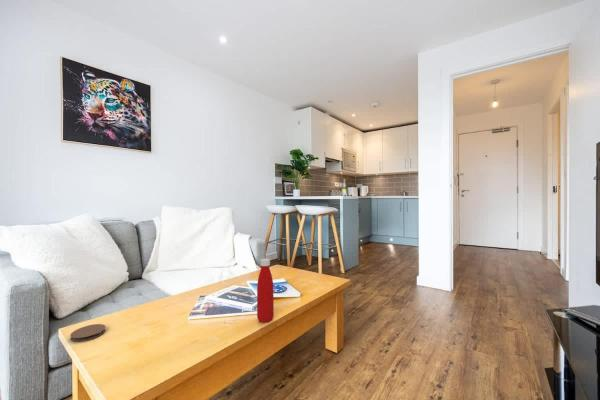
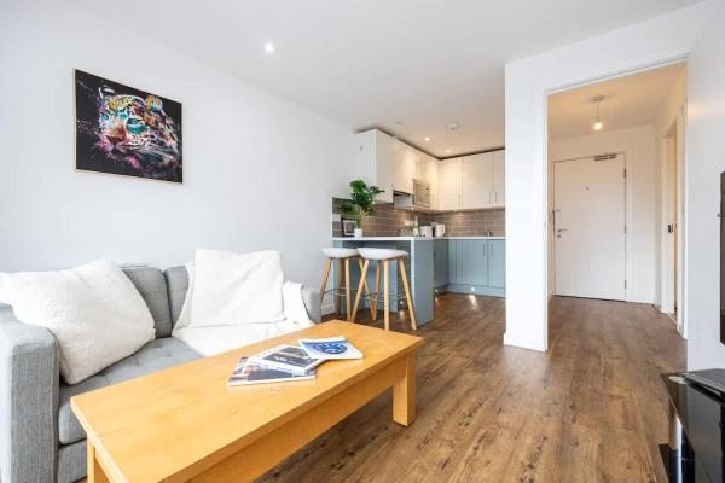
- coaster (88, 332)
- bottle (265, 289)
